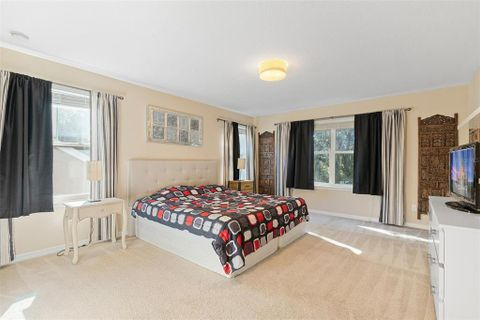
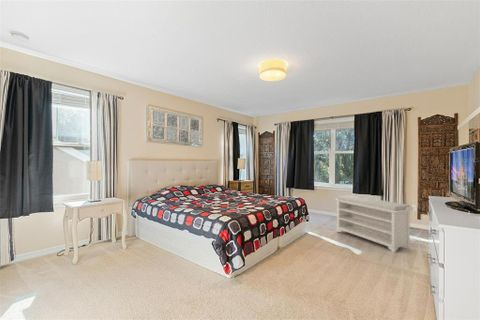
+ bench (369, 219)
